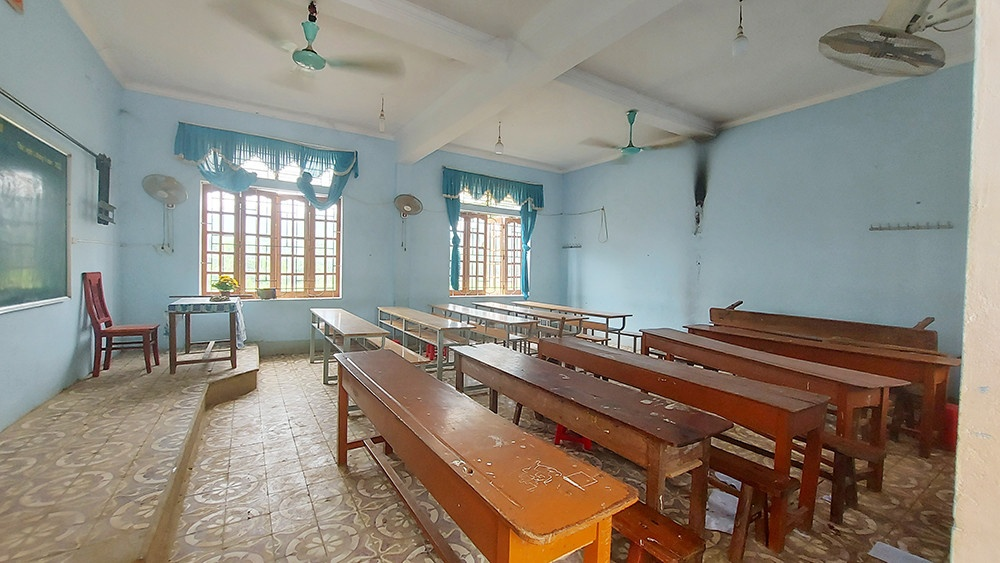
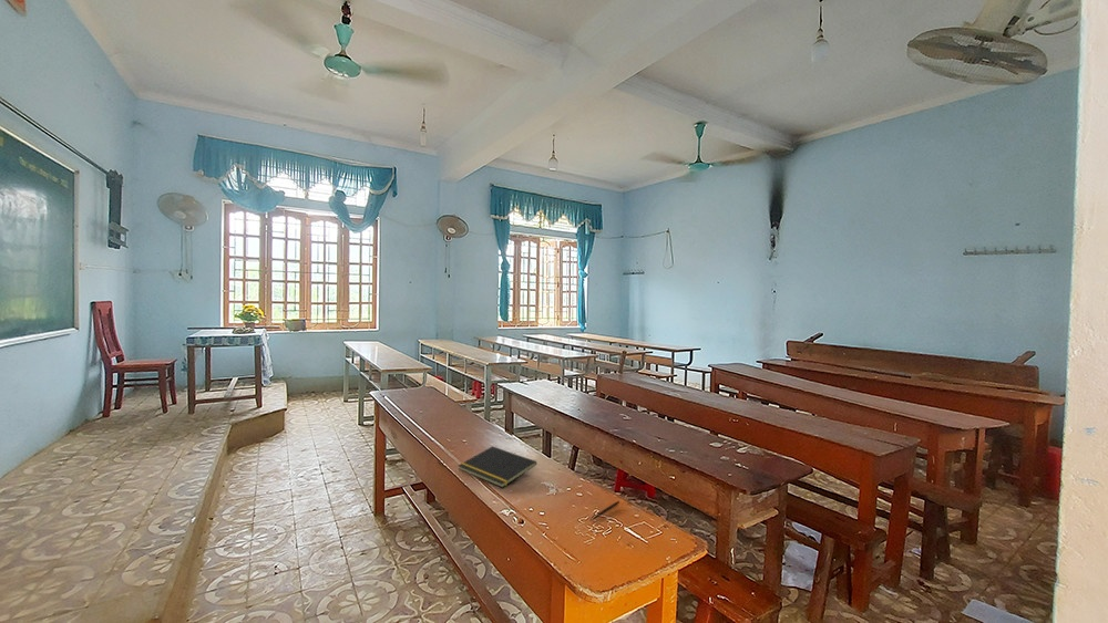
+ pen (604, 510)
+ notepad (496, 465)
